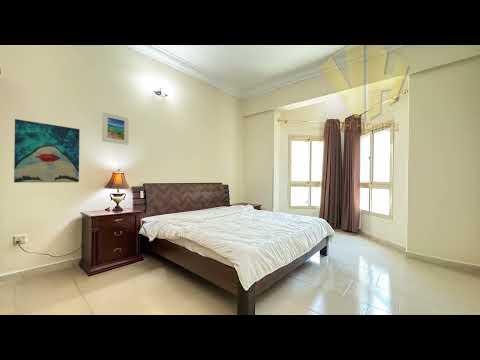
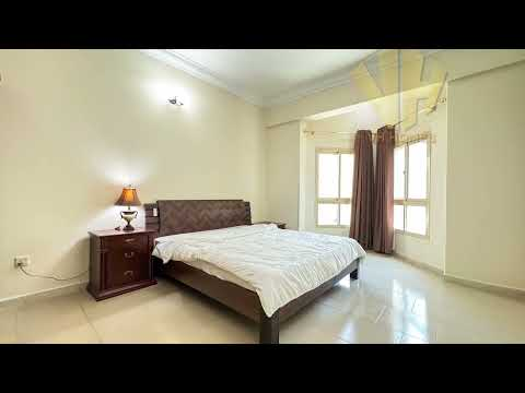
- wall art (49, 153)
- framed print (116, 129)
